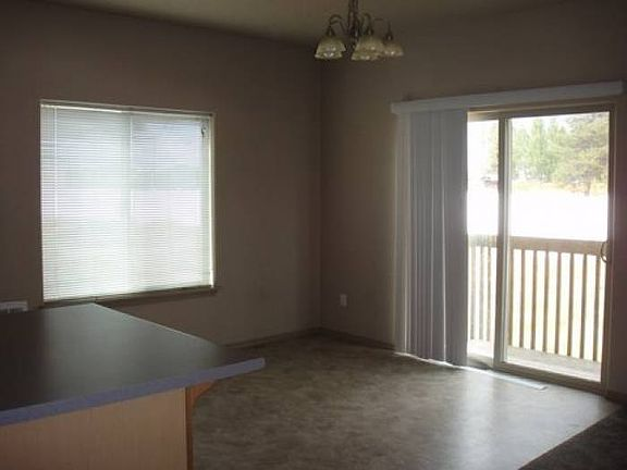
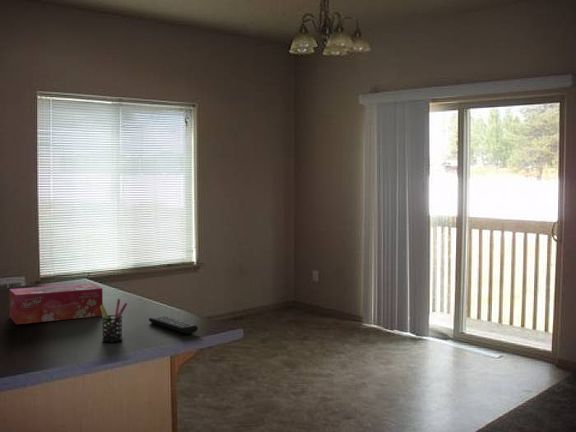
+ remote control (172, 324)
+ pen holder (111, 319)
+ tissue box (56, 302)
